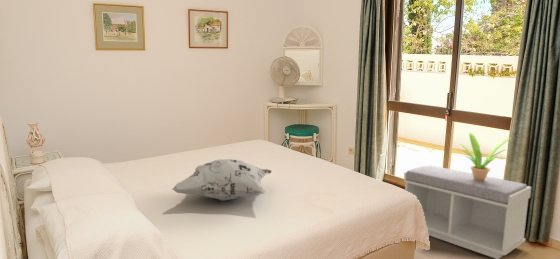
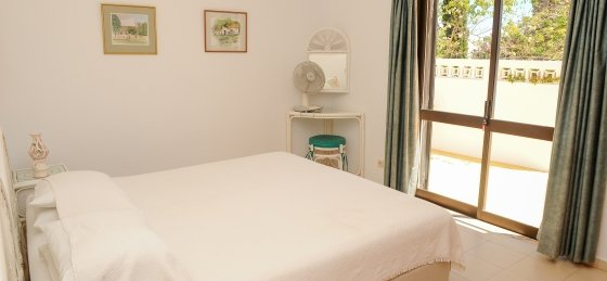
- potted plant (481, 158)
- decorative pillow (226, 179)
- bench (461, 206)
